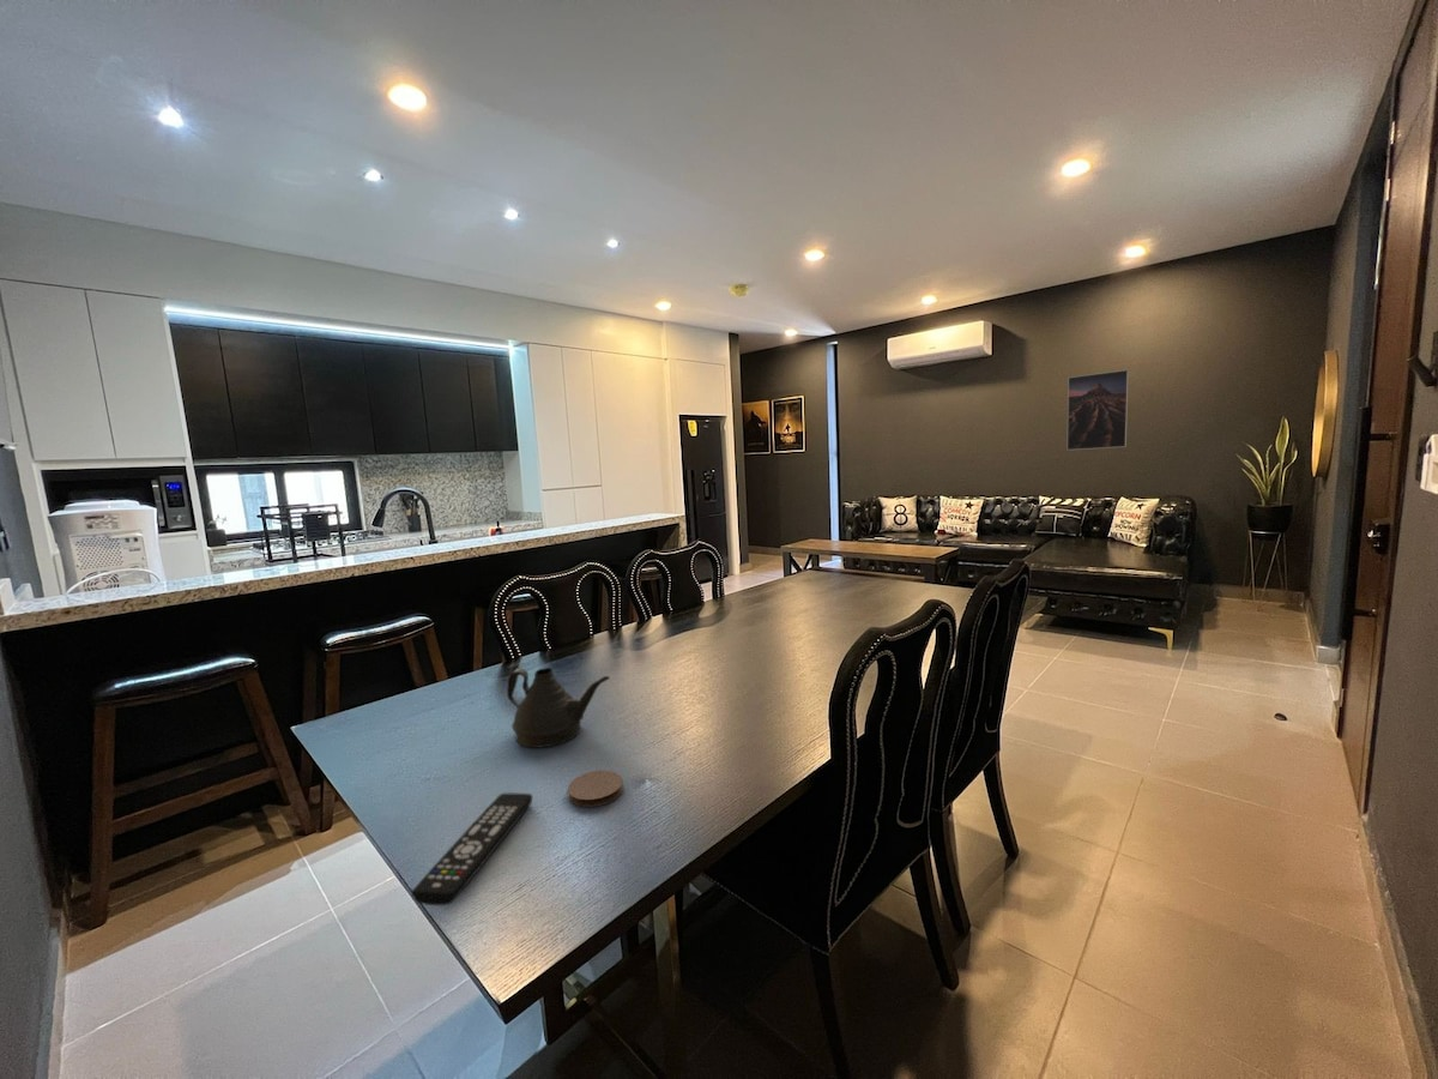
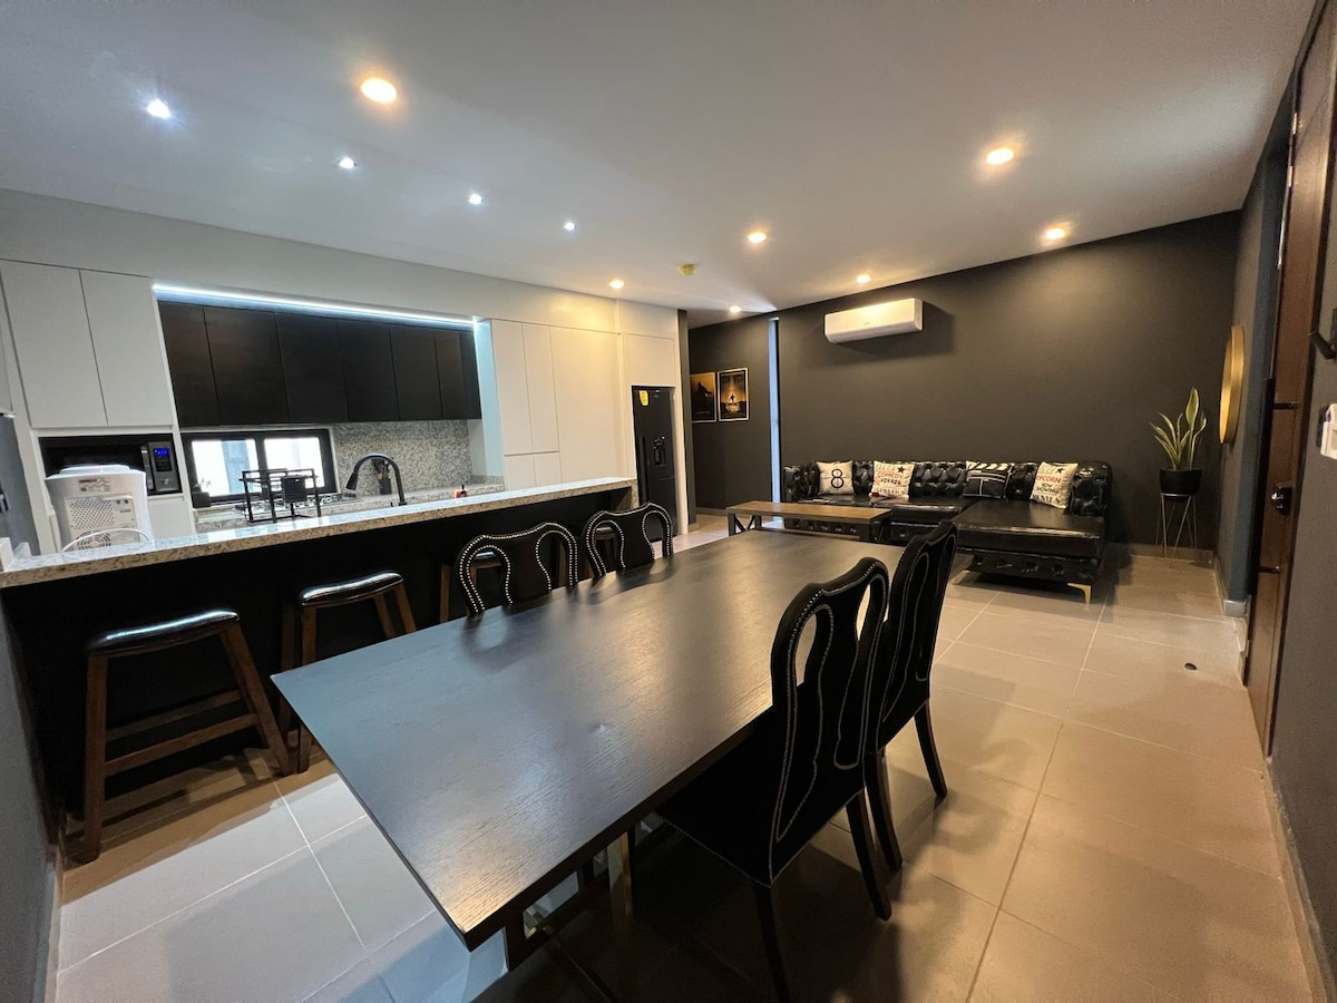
- remote control (479, 842)
- coaster (596, 788)
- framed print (1096, 411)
- teapot (557, 703)
